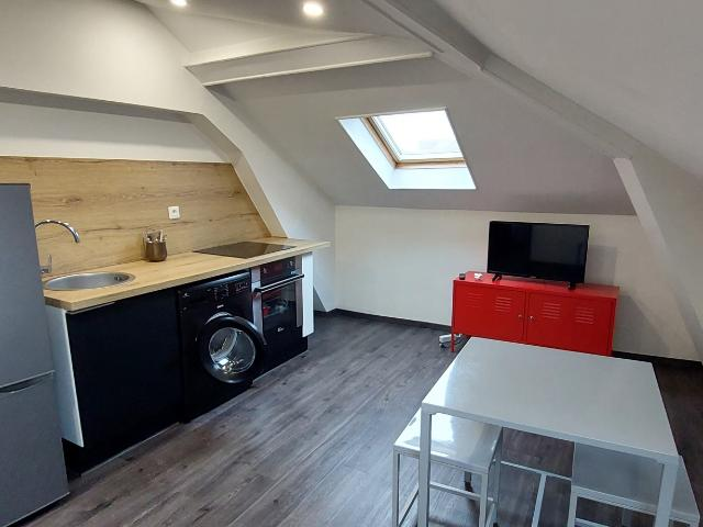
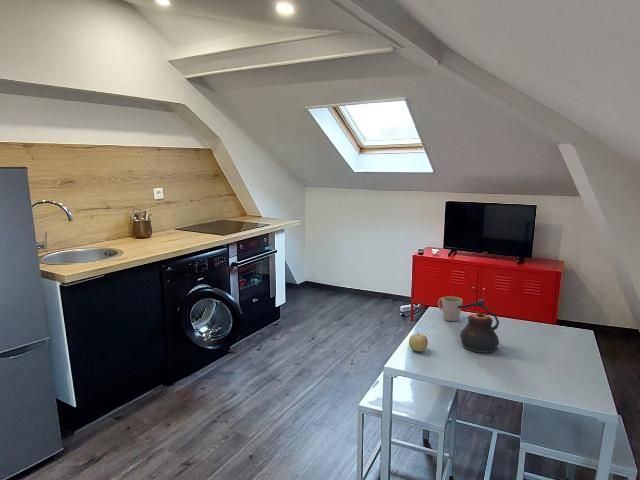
+ teapot (480, 323)
+ mug (448, 308)
+ fruit (418, 341)
